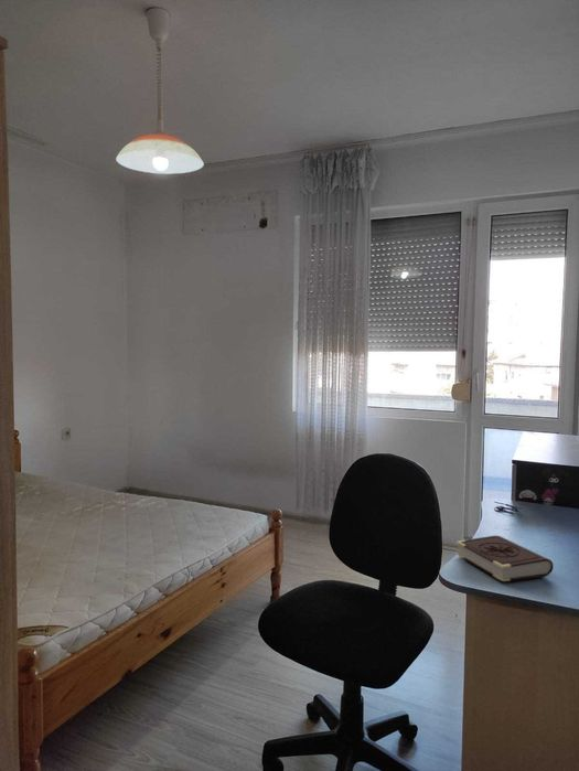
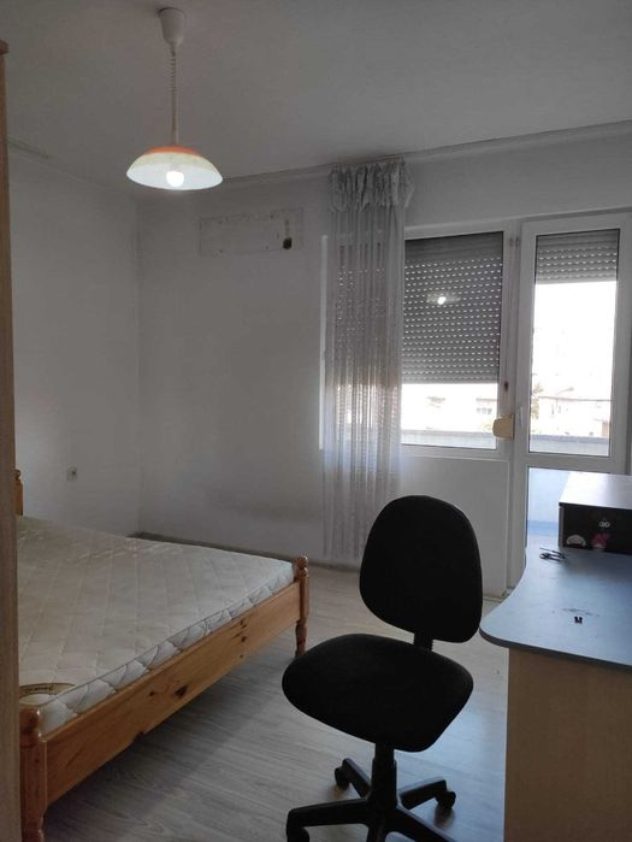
- book (502, 556)
